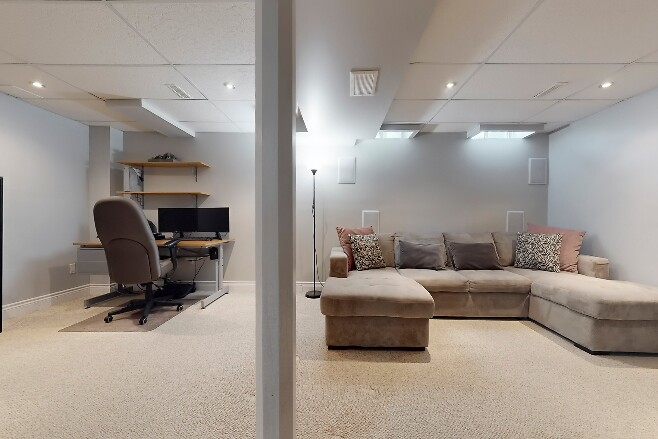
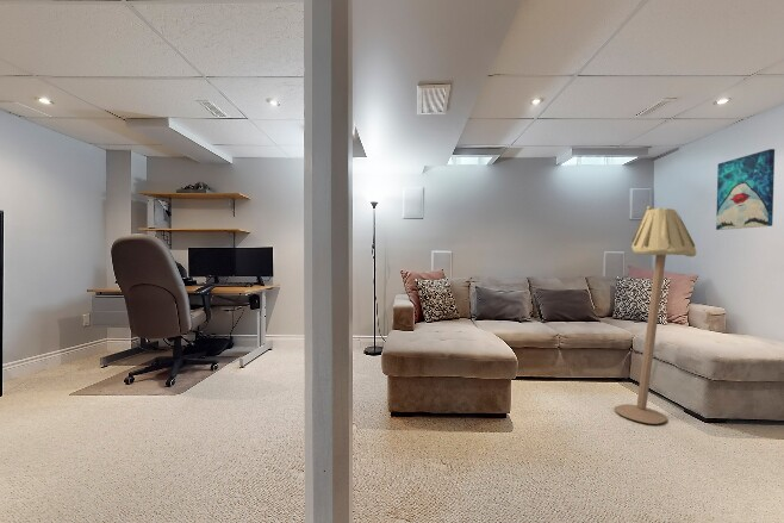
+ floor lamp (654, 311)
+ wall art (742, 192)
